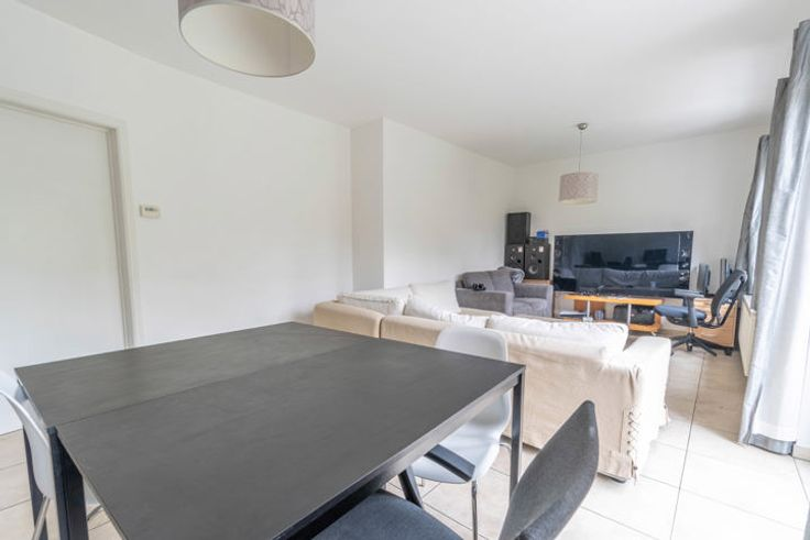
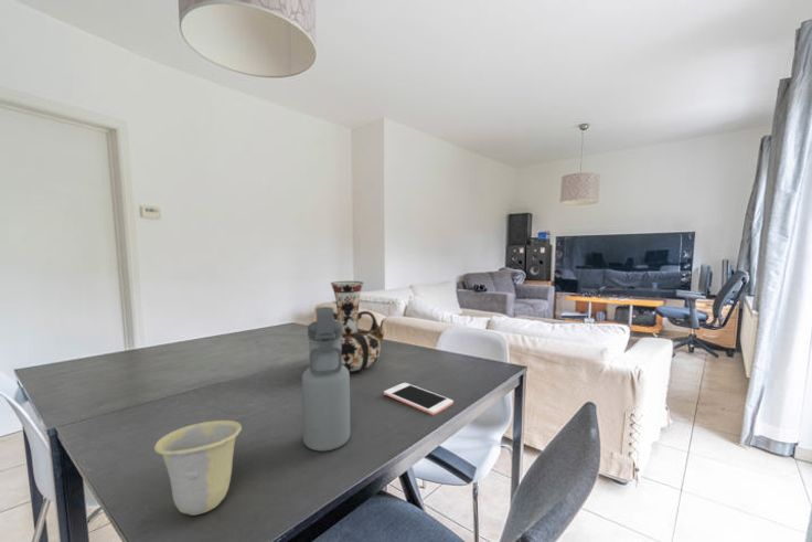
+ cup (201, 465)
+ cell phone (417, 397)
+ water bottle (325, 375)
+ vase (348, 325)
